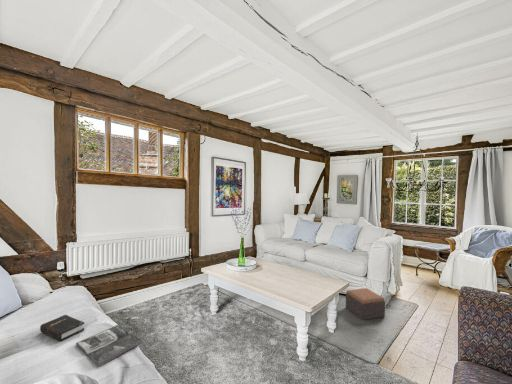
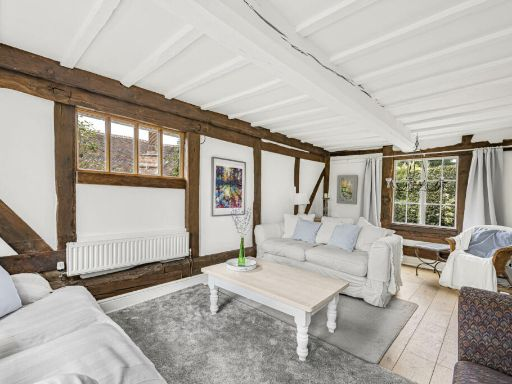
- footstool (364, 302)
- hardback book (62, 327)
- magazine (109, 342)
